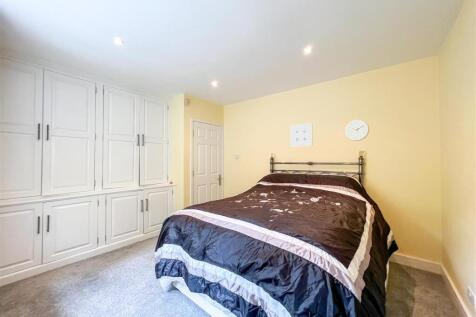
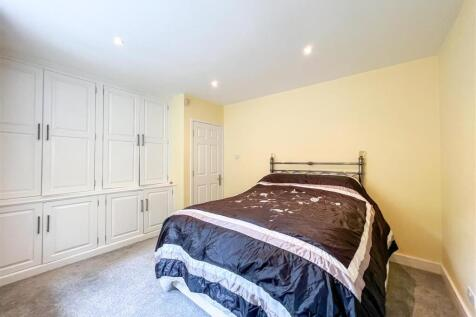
- wall clock (356, 130)
- wall art (301, 135)
